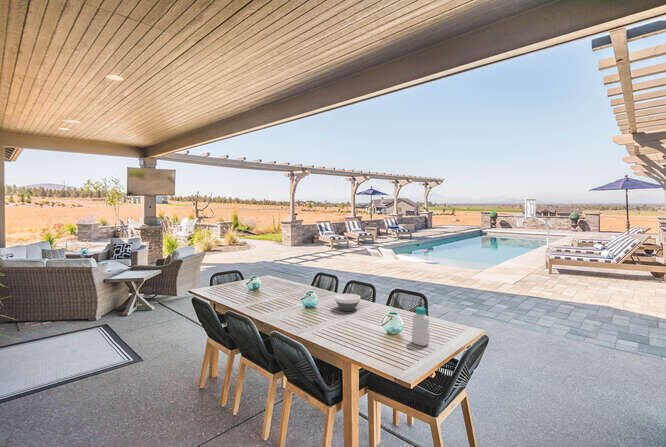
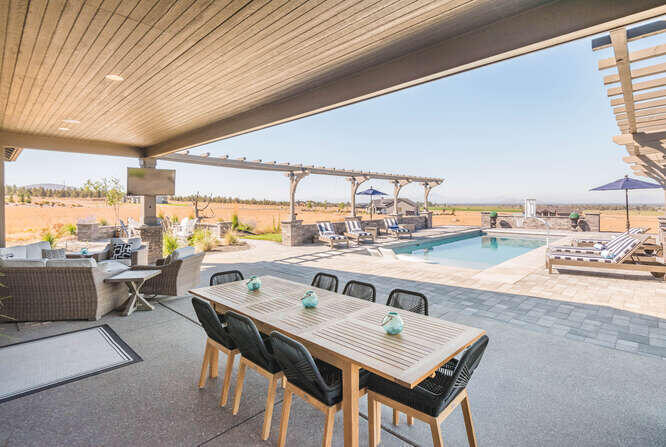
- bowl (347, 302)
- bottle (420, 325)
